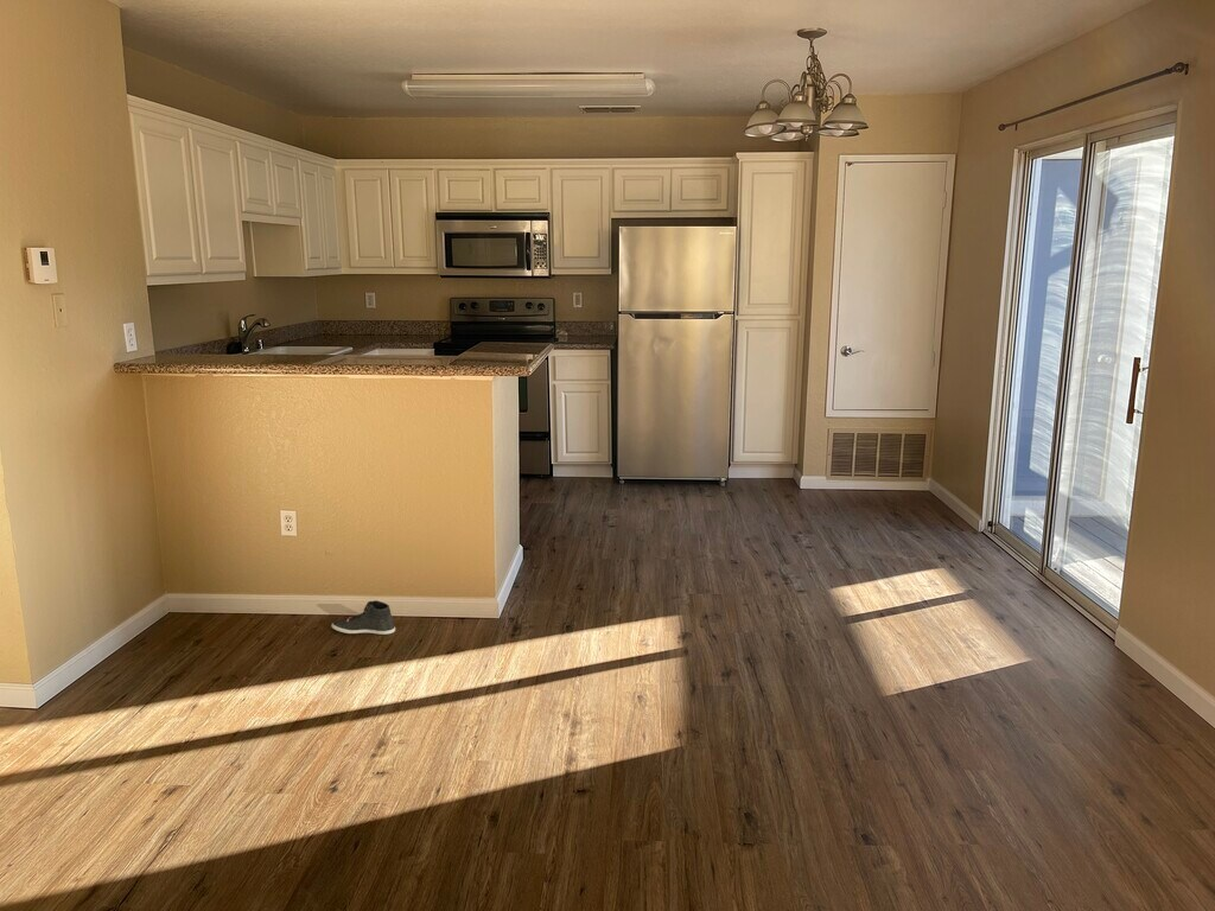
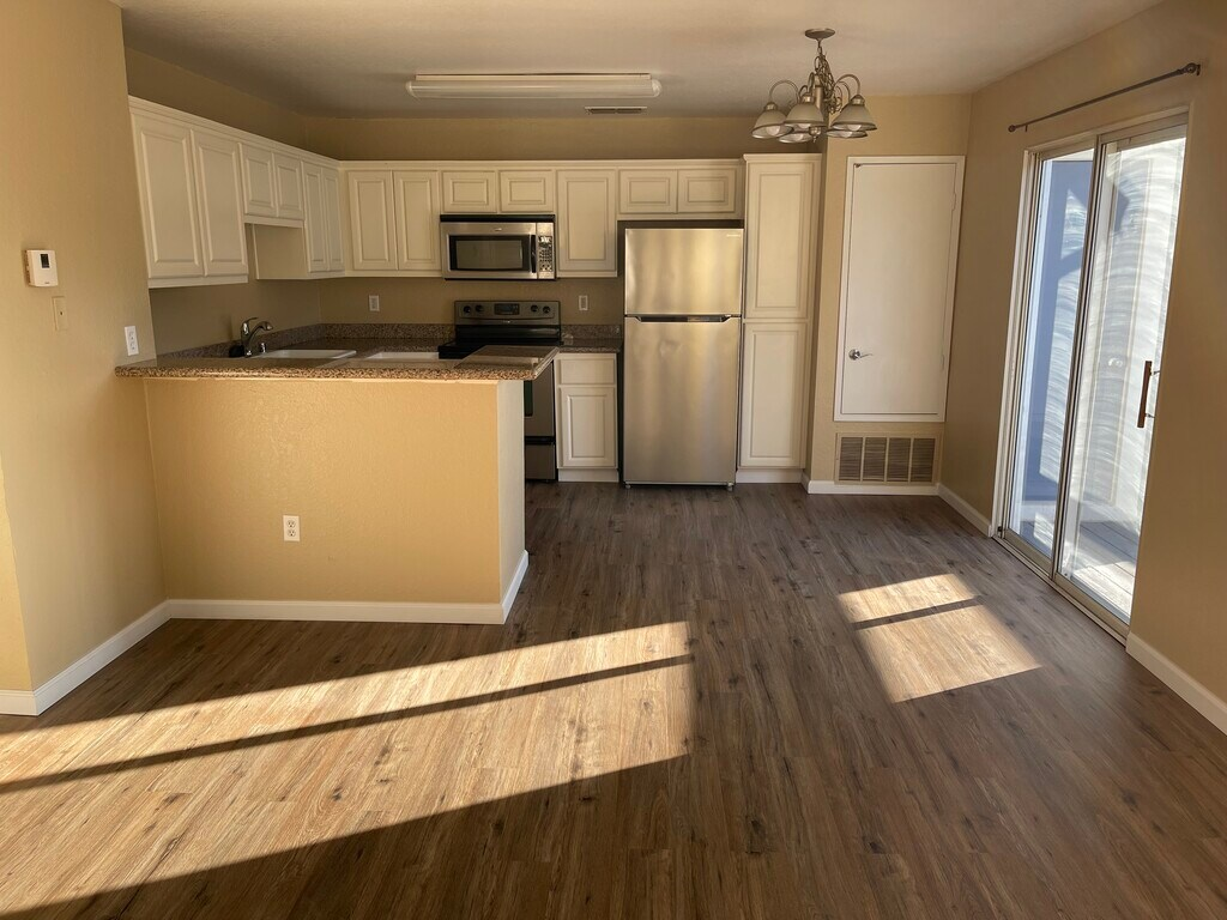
- sneaker (363, 616)
